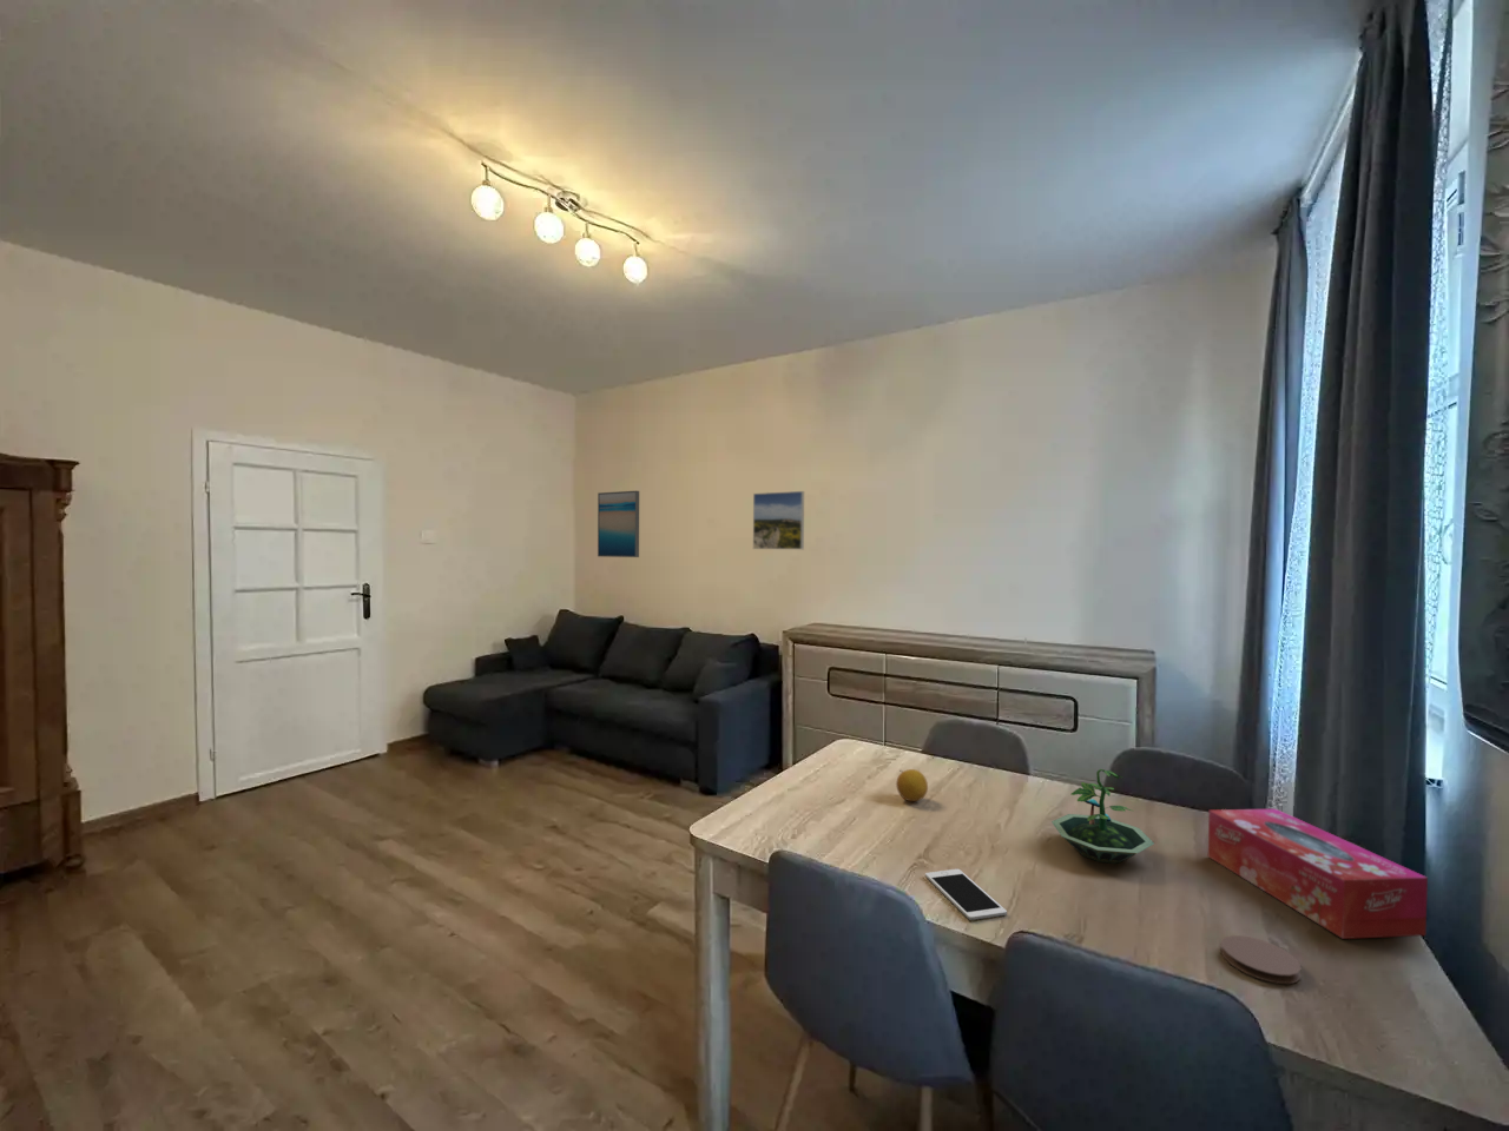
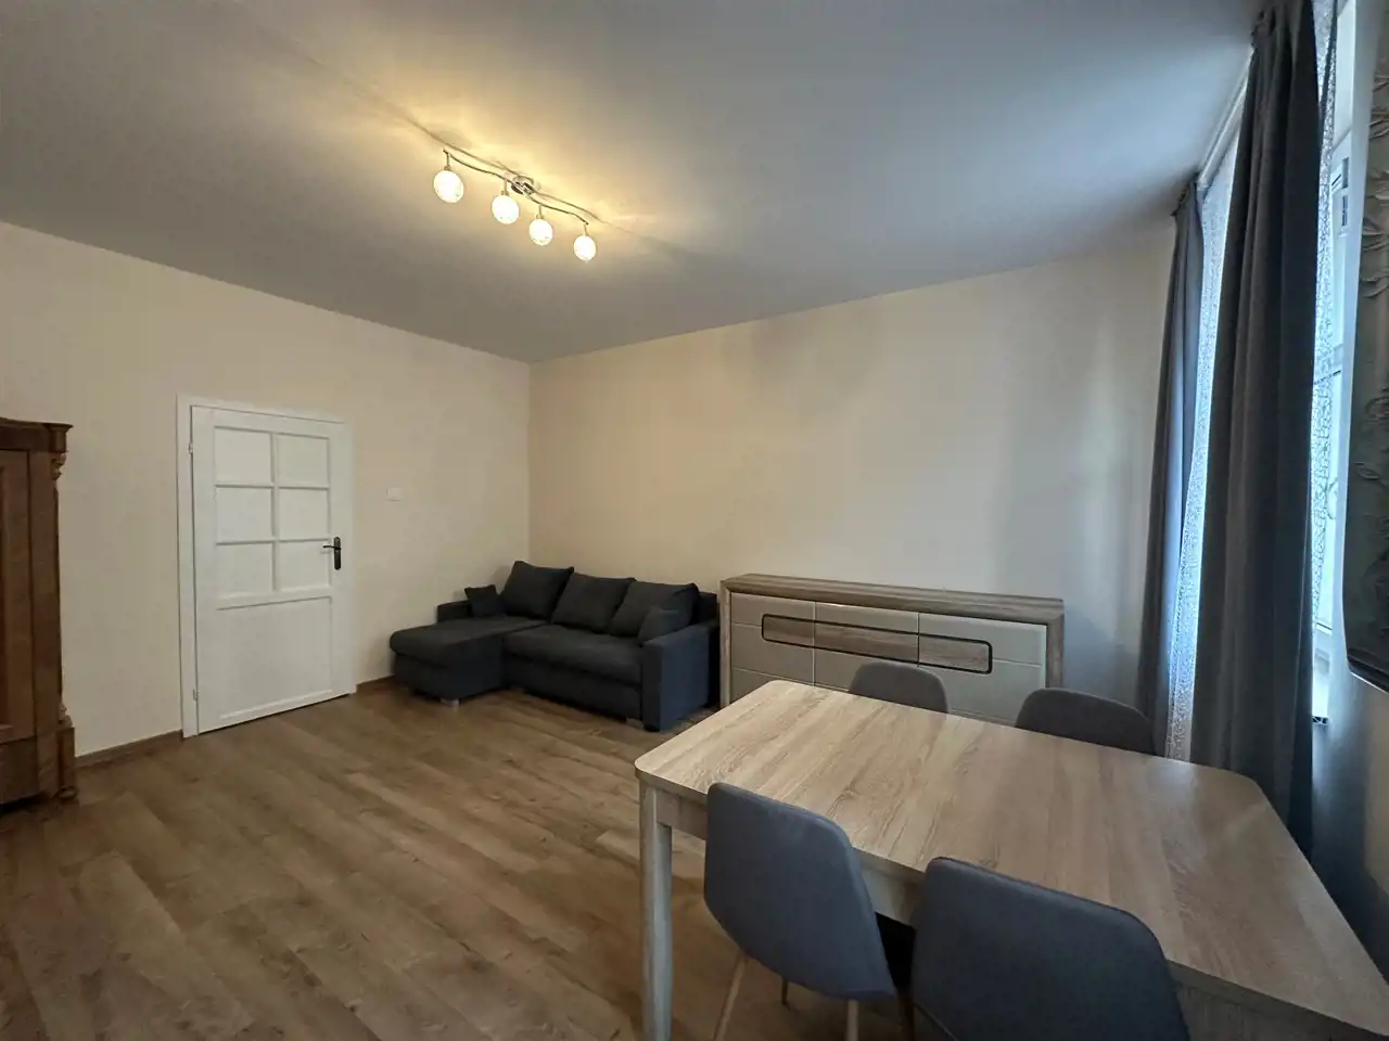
- cell phone (964, 892)
- fruit (911, 784)
- coaster (1259, 958)
- terrarium (1101, 783)
- tissue box (1305, 865)
- wall art (618, 524)
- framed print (777, 520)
